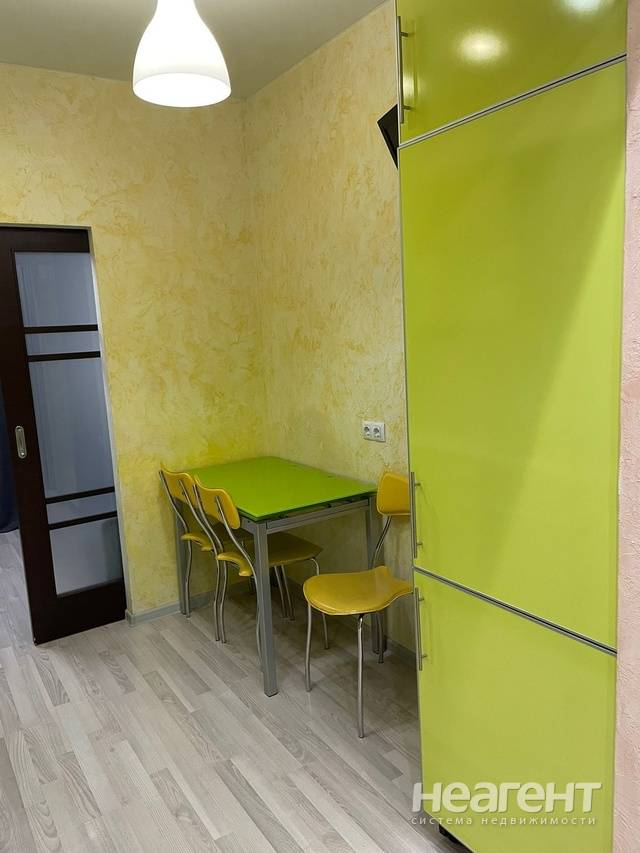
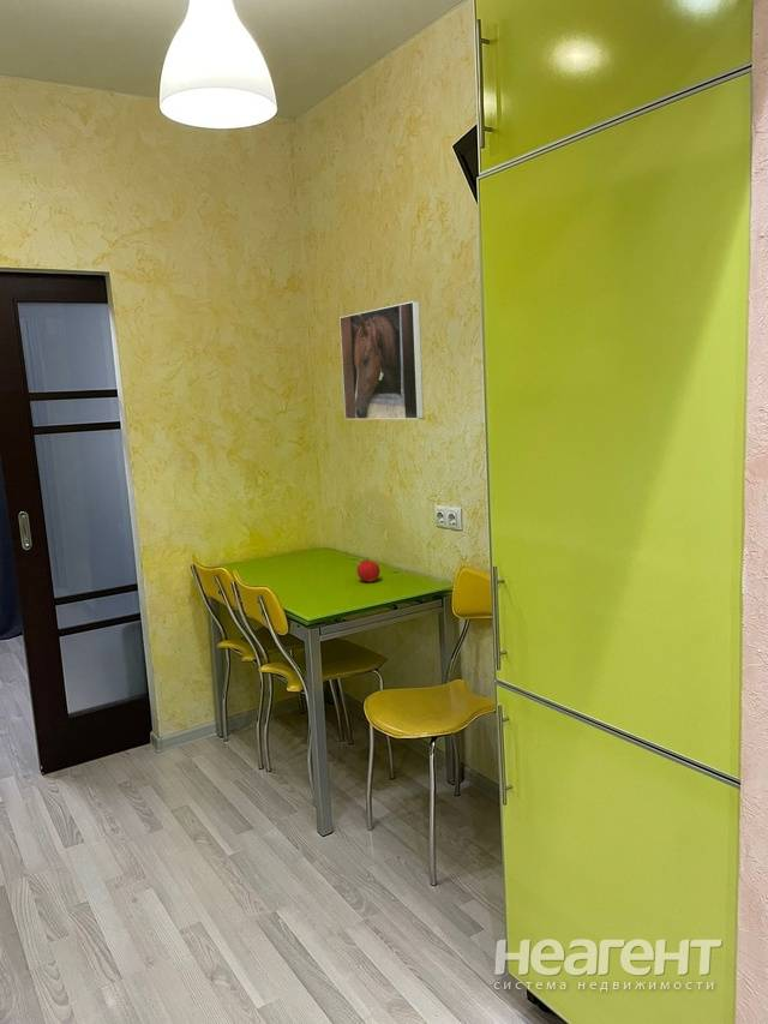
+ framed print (379, 365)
+ fruit (367, 569)
